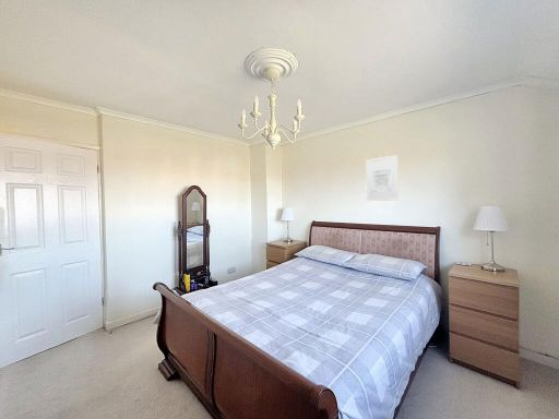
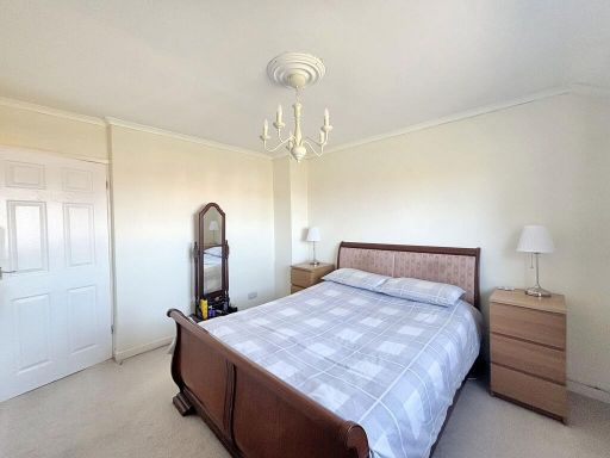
- wall art (381, 179)
